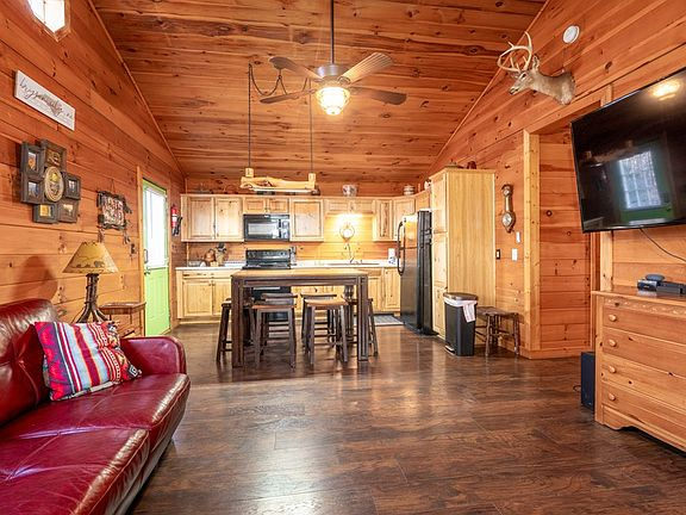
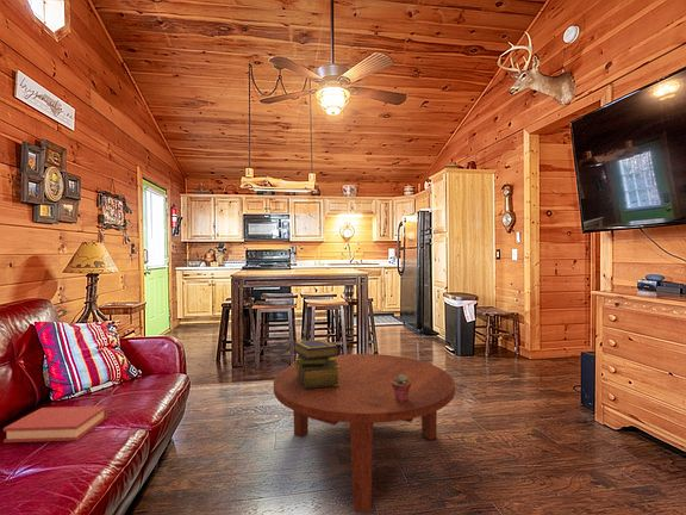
+ coffee table (363, 415)
+ potted succulent (400, 386)
+ hardback book (58, 422)
+ stack of books (314, 361)
